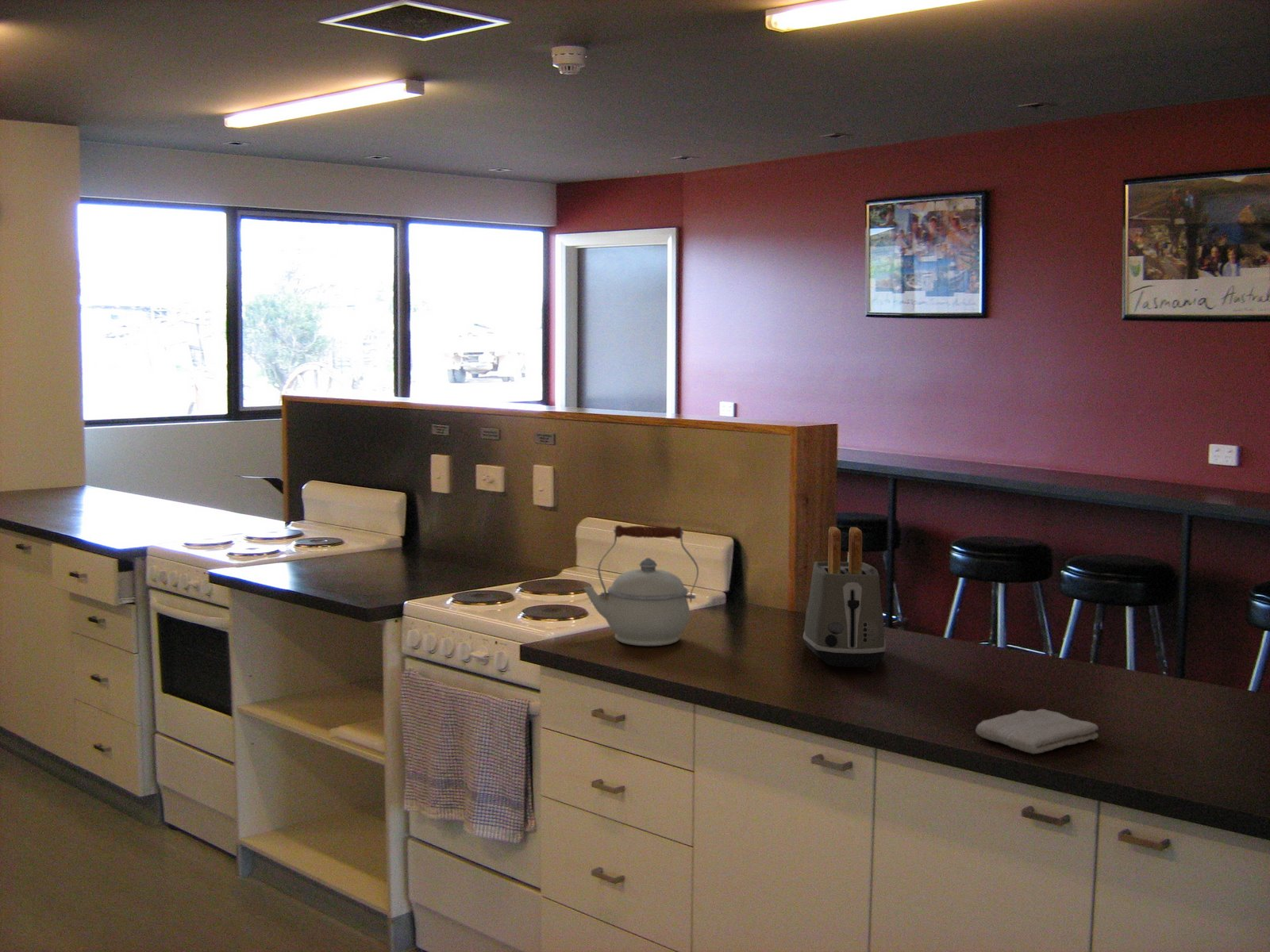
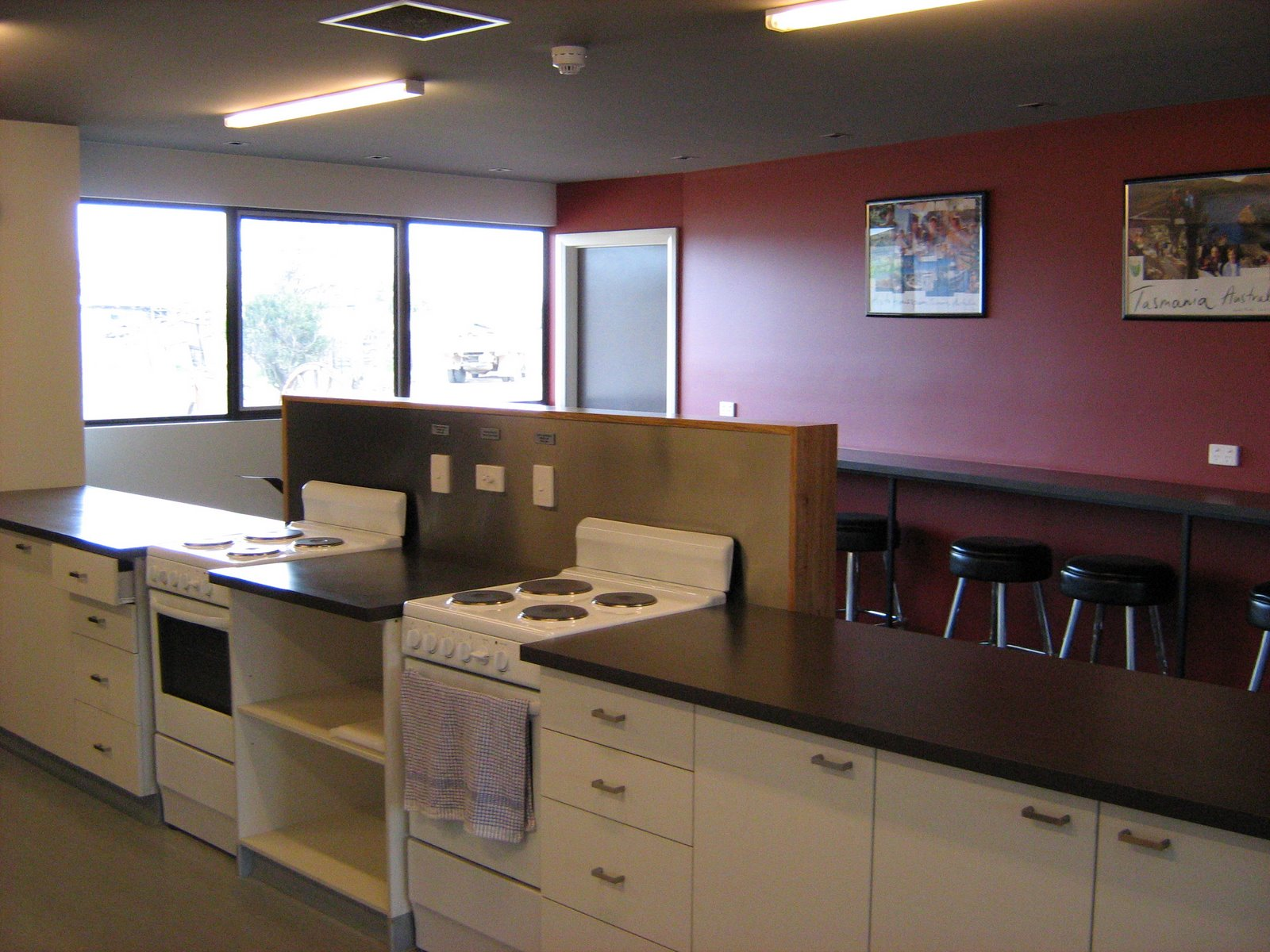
- washcloth (1038, 729)
- kettle (641, 582)
- toaster (845, 593)
